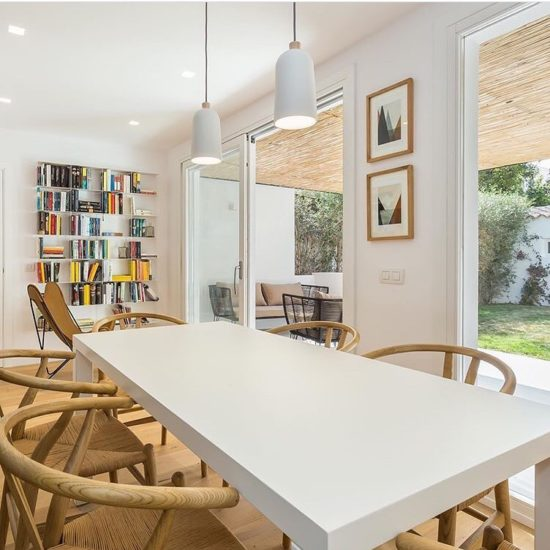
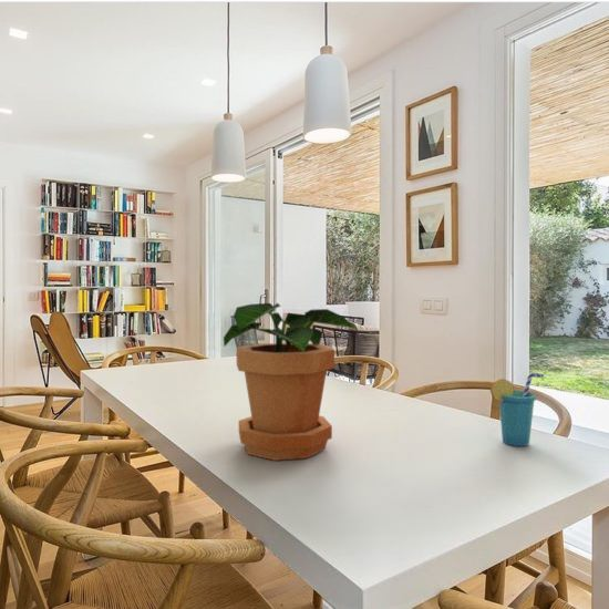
+ potted plant (295, 372)
+ cup (518, 407)
